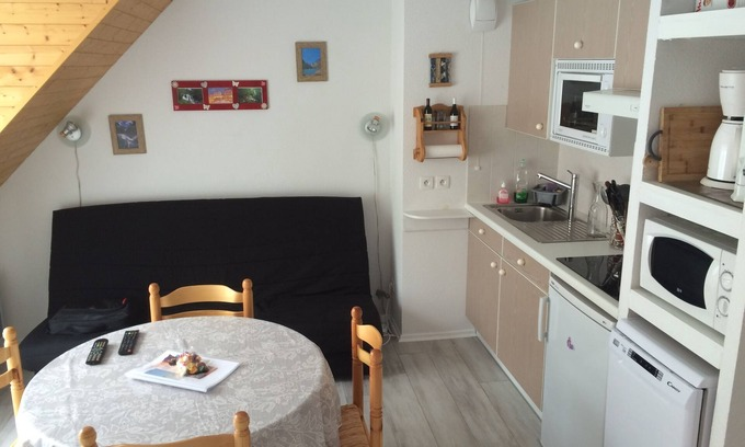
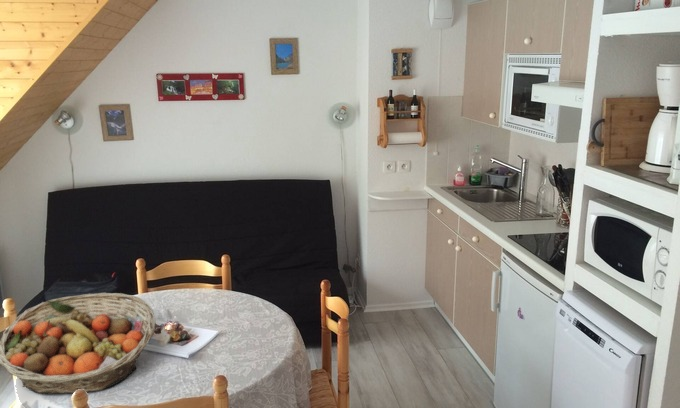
+ fruit basket (80, 342)
